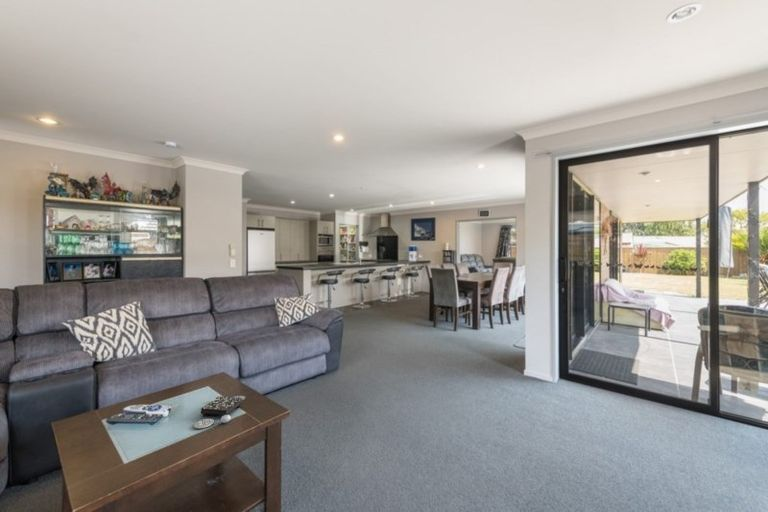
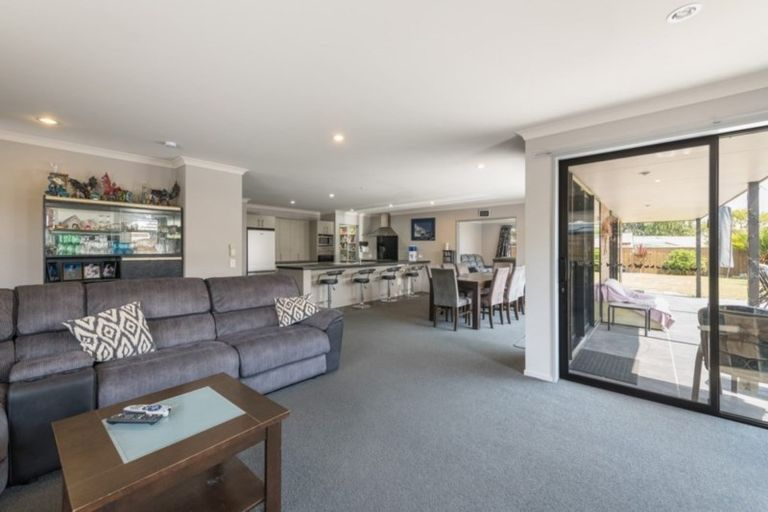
- board game (222, 406)
